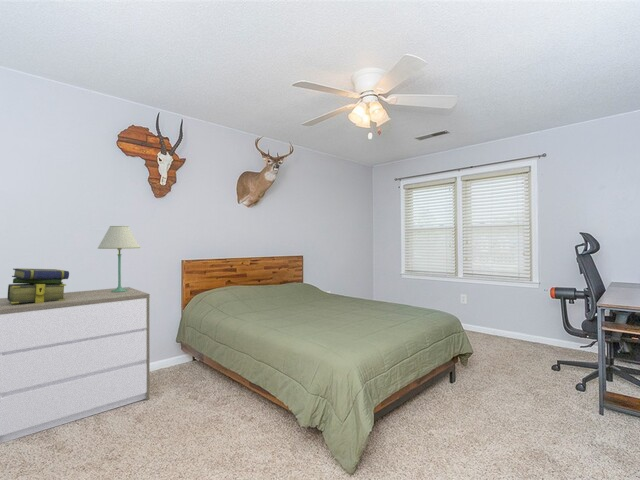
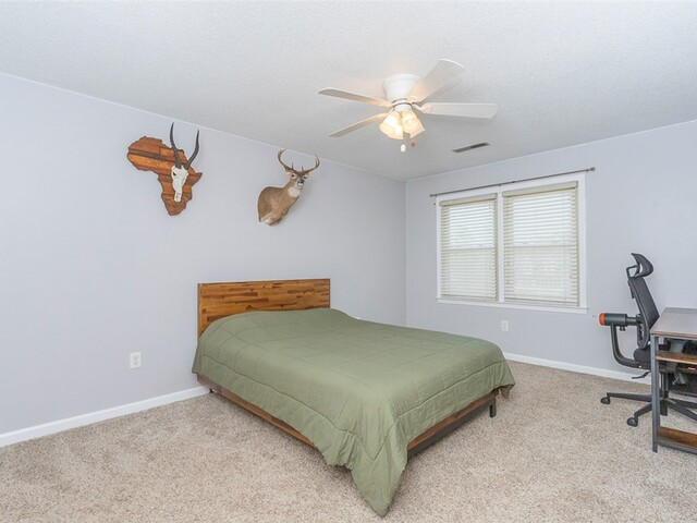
- table lamp (119, 258)
- dresser (75, 350)
- stack of books (39, 283)
